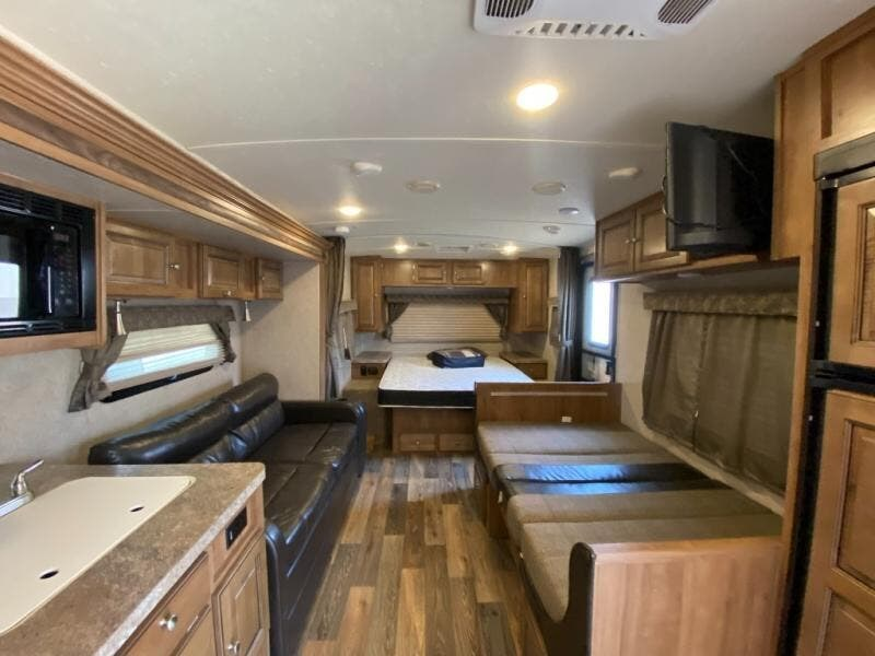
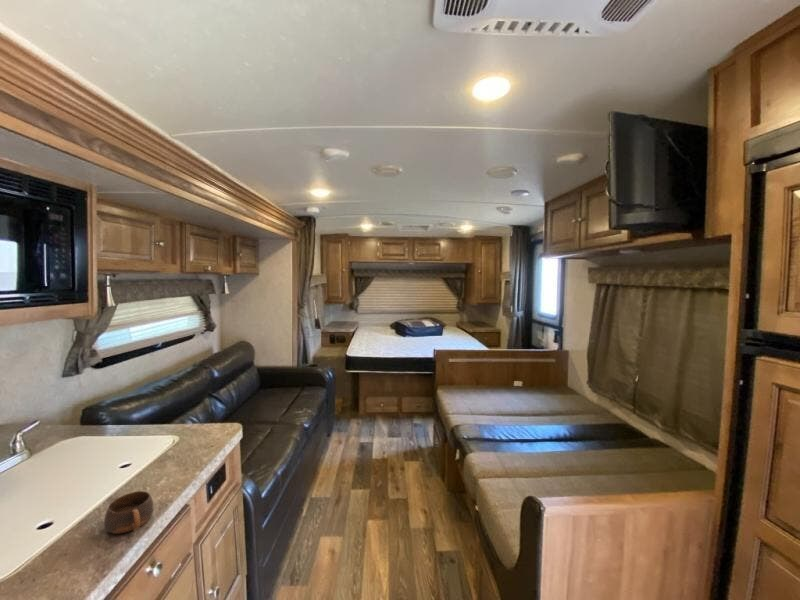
+ cup (129, 514)
